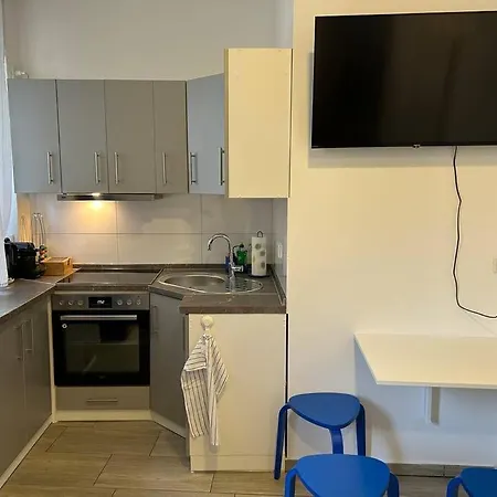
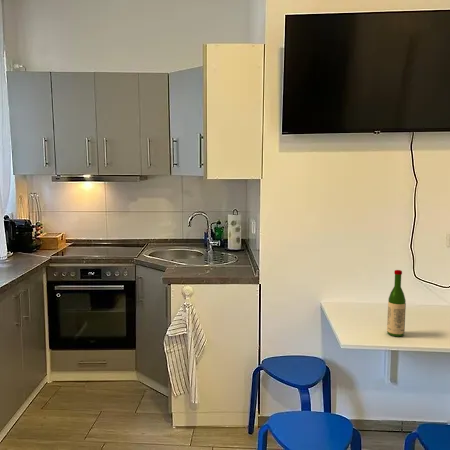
+ wine bottle (396, 302)
